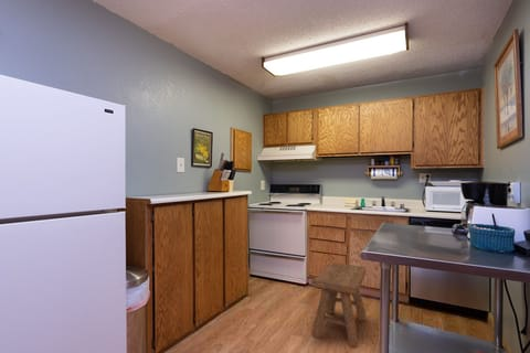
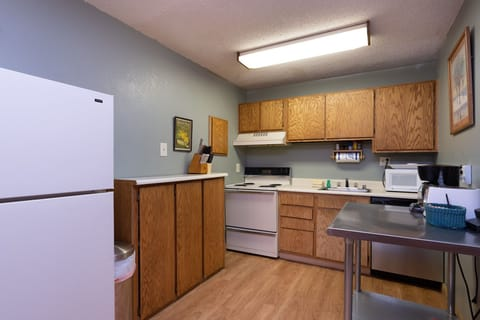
- stool (340, 299)
